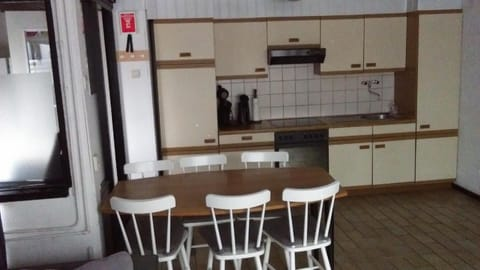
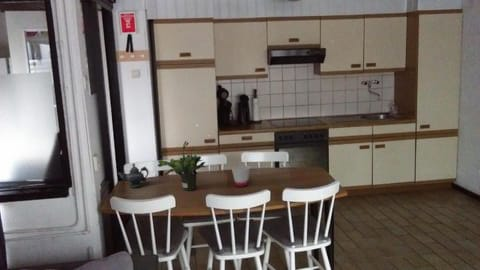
+ potted plant (182, 166)
+ teapot (133, 174)
+ cup (241, 176)
